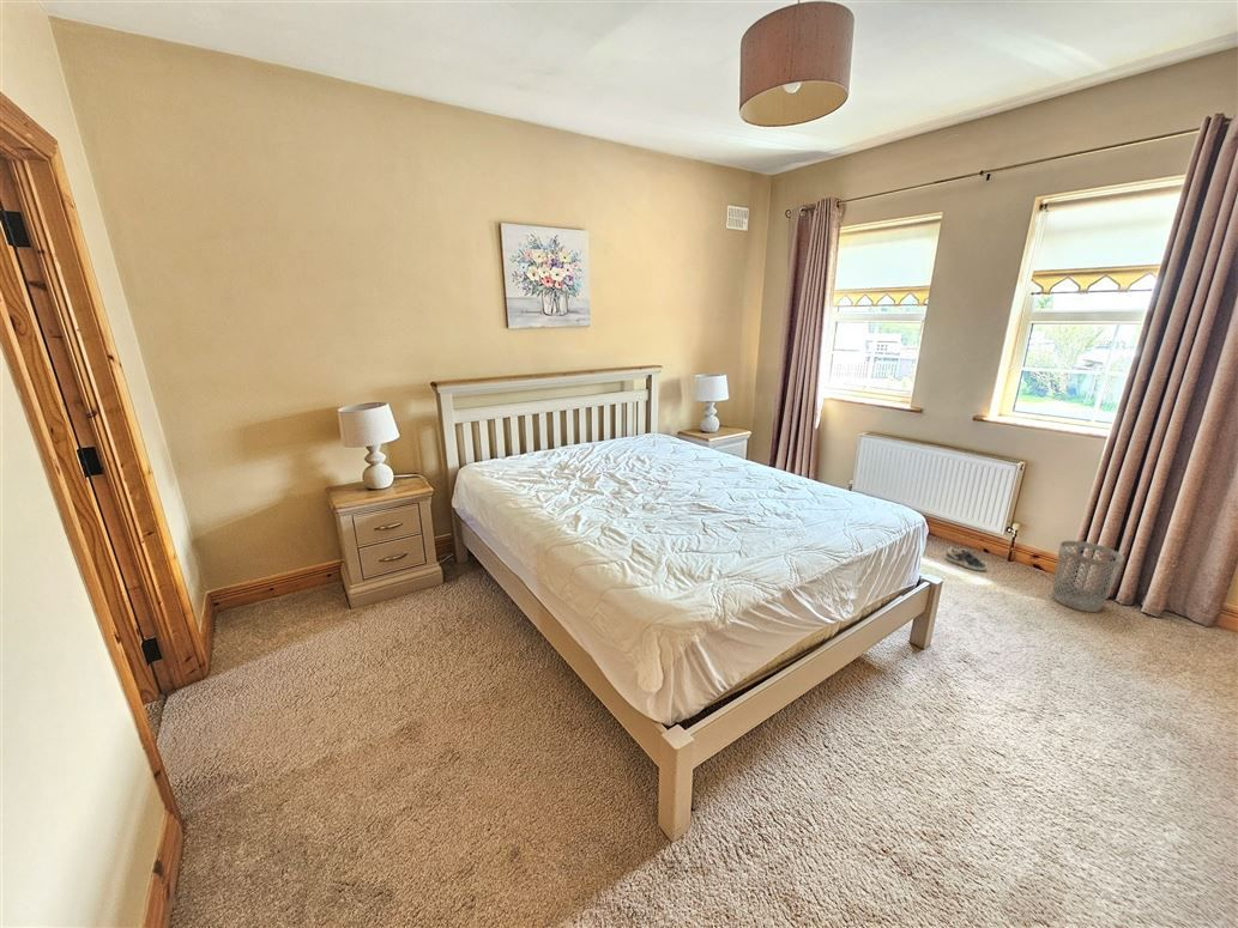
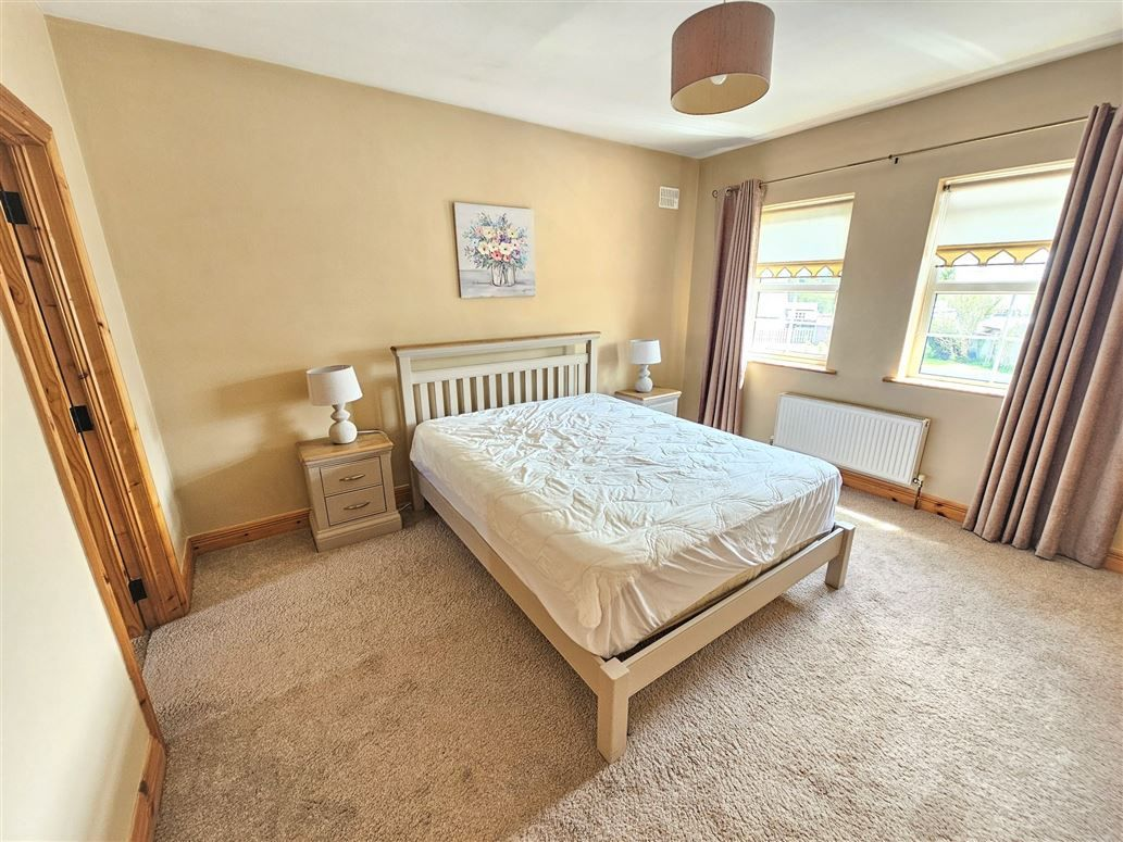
- sneaker (965, 558)
- wastebasket (1083, 576)
